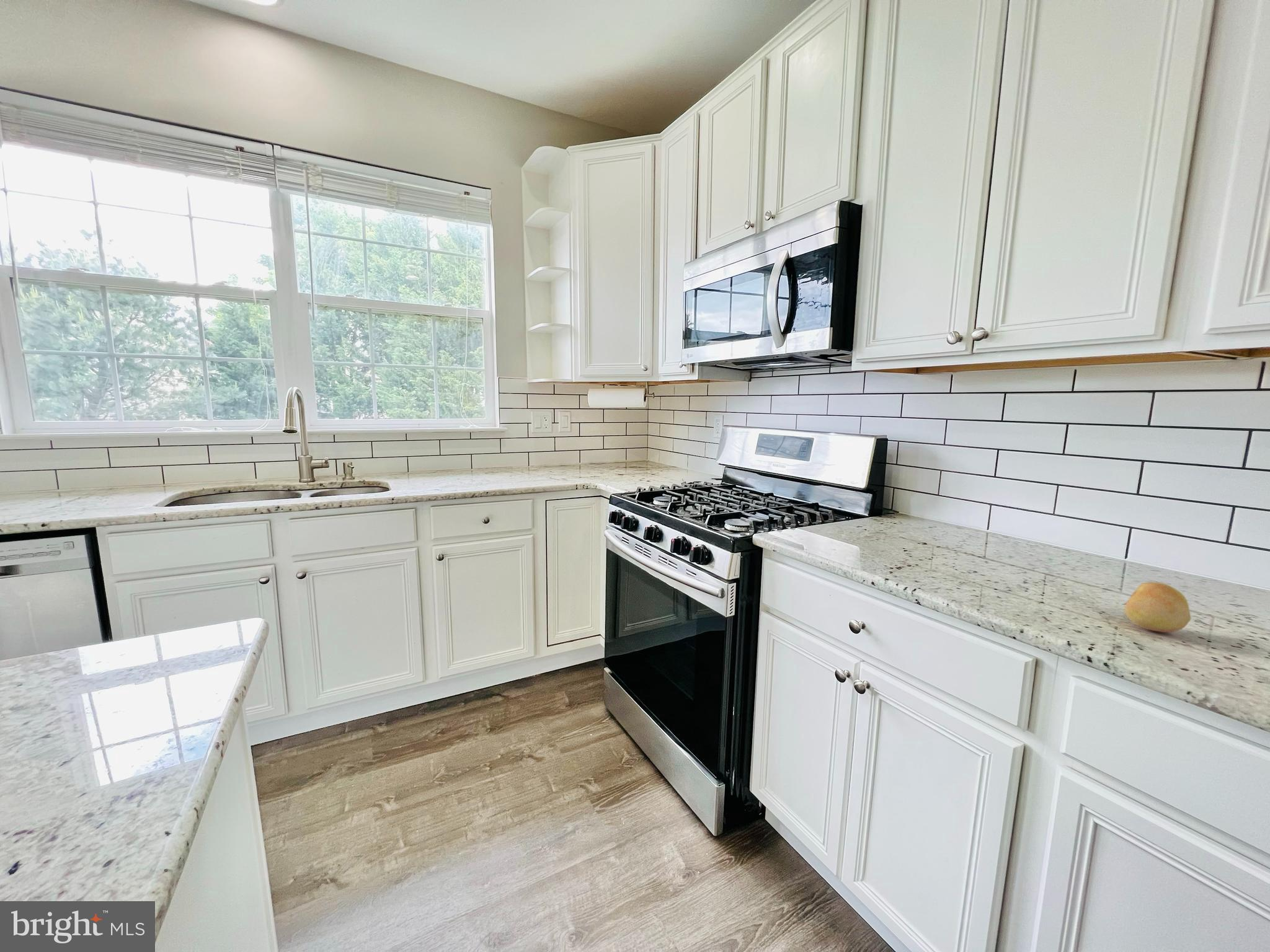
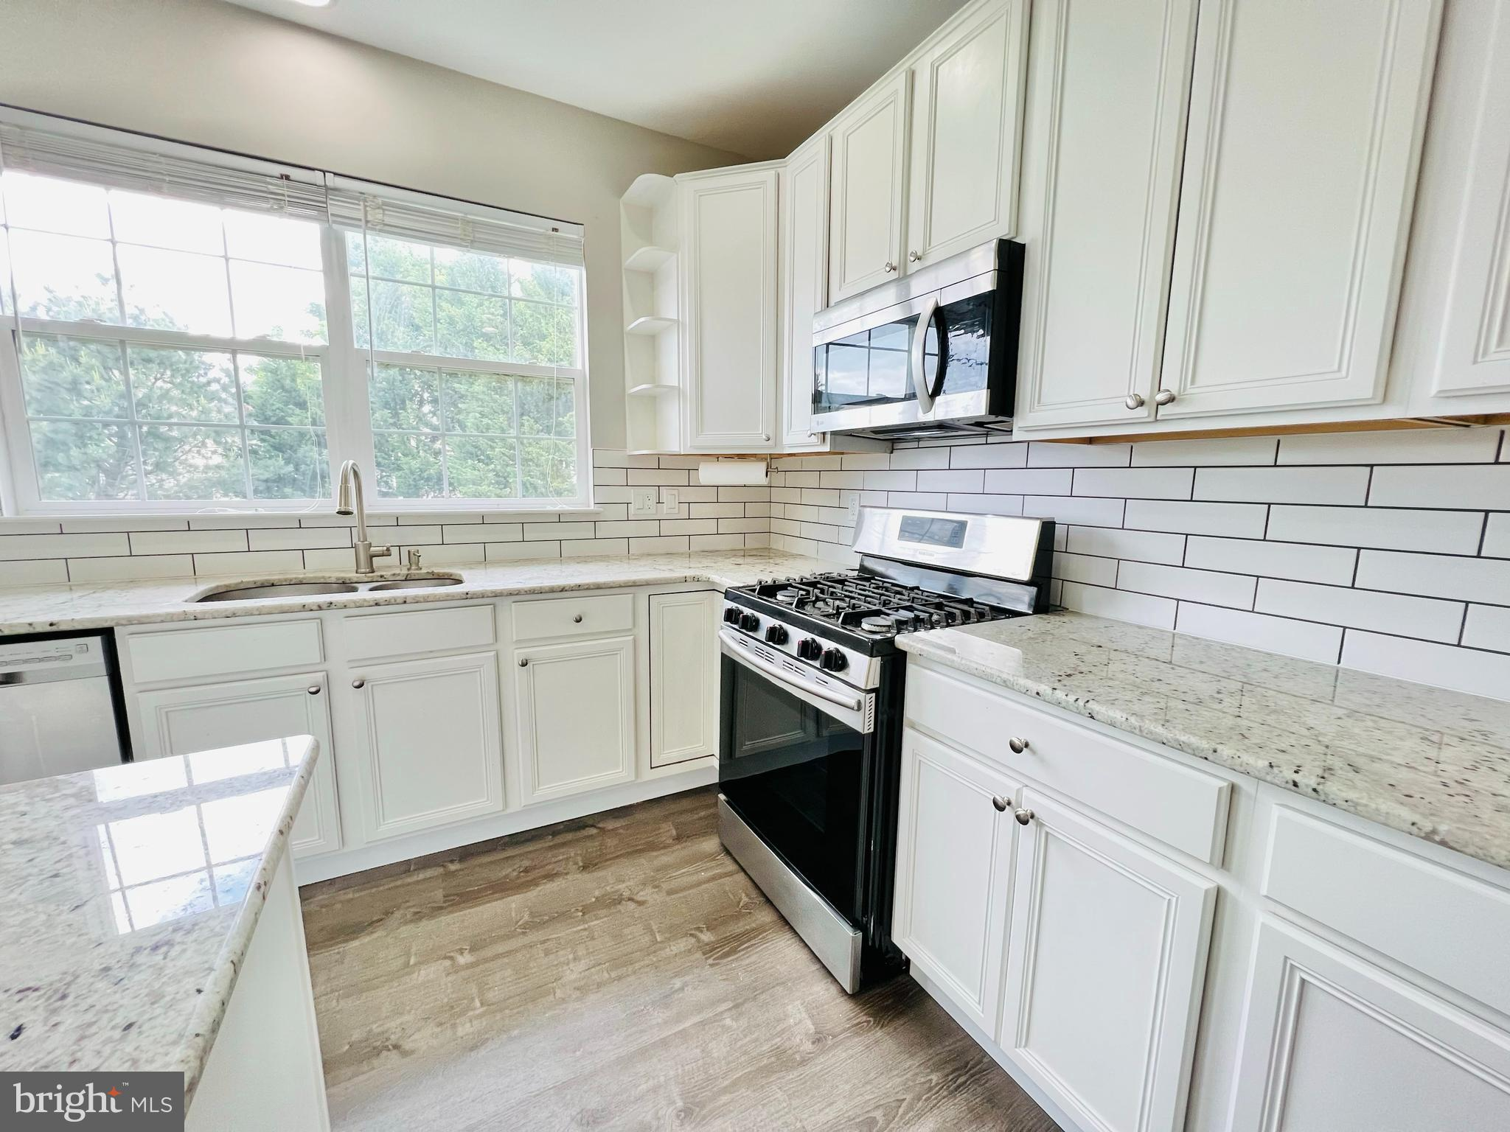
- fruit (1156, 607)
